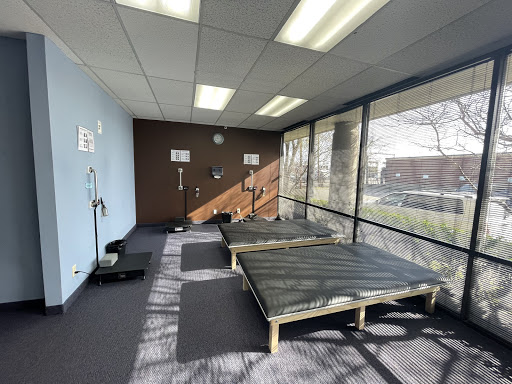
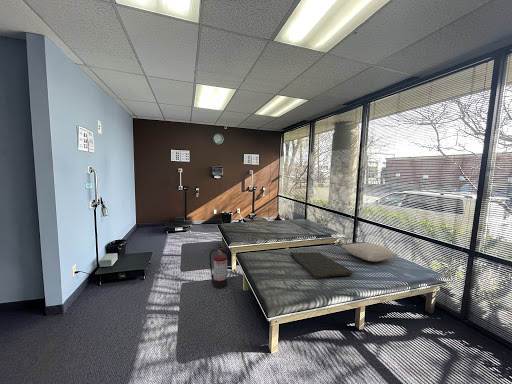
+ hand towel (318, 262)
+ pillow (368, 250)
+ fire extinguisher (218, 265)
